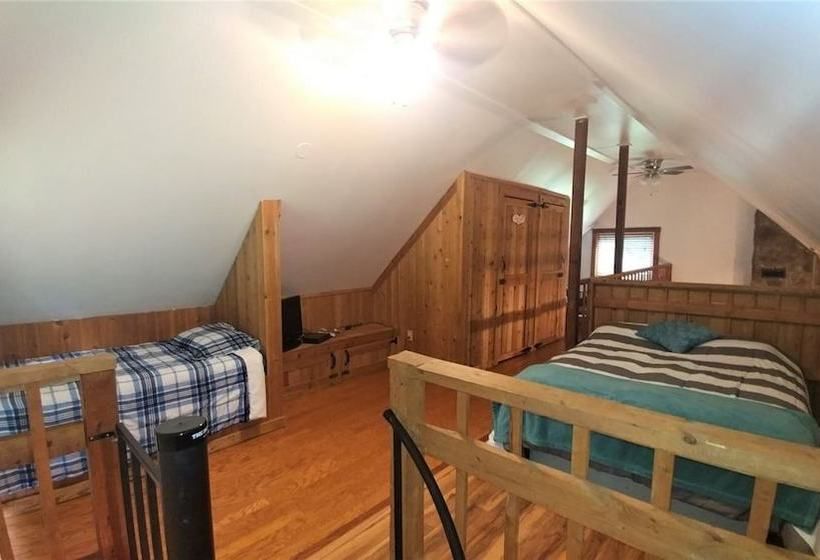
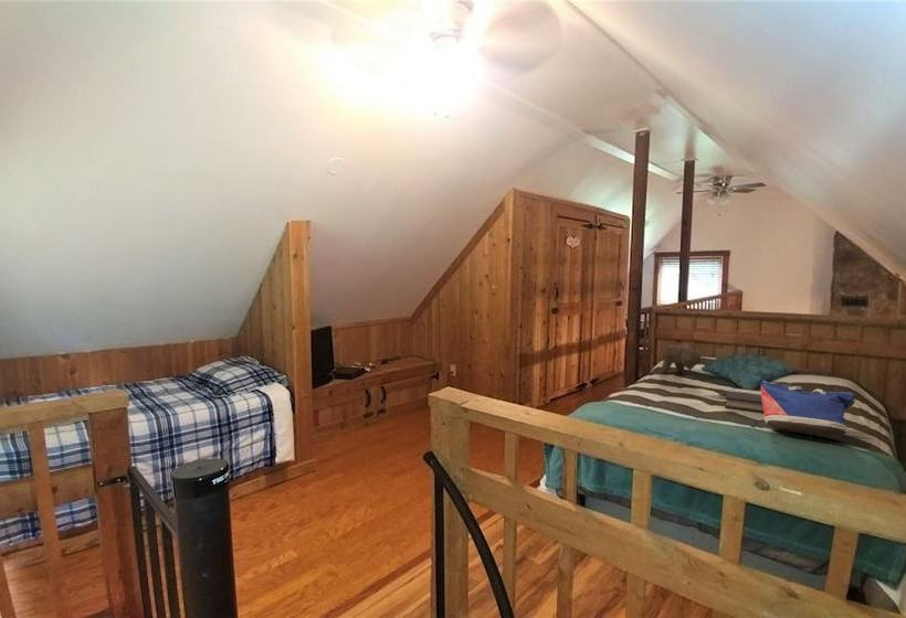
+ tote bag (804, 411)
+ book (755, 402)
+ teddy bear (683, 362)
